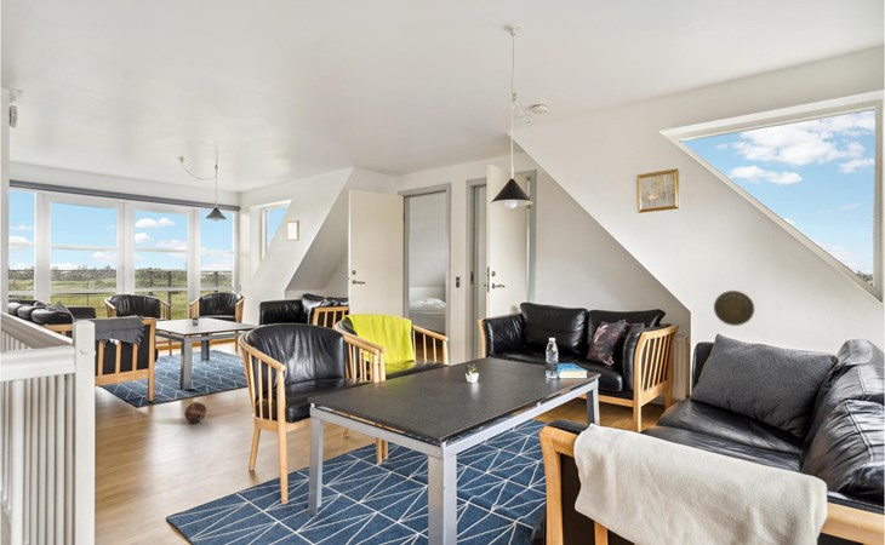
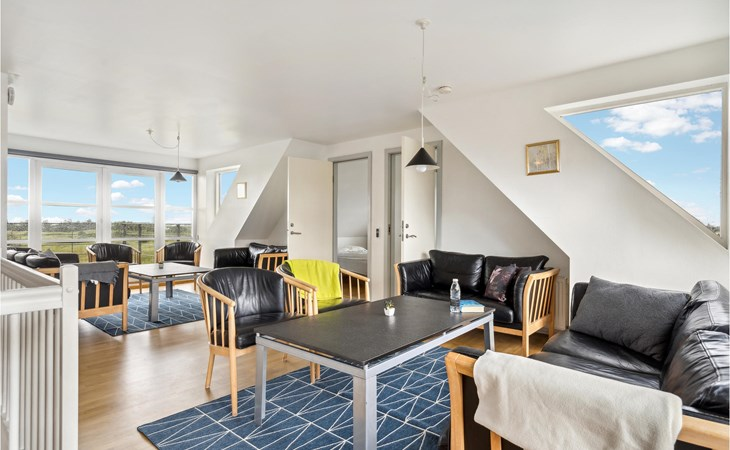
- decorative ball (195, 412)
- decorative plate (732, 308)
